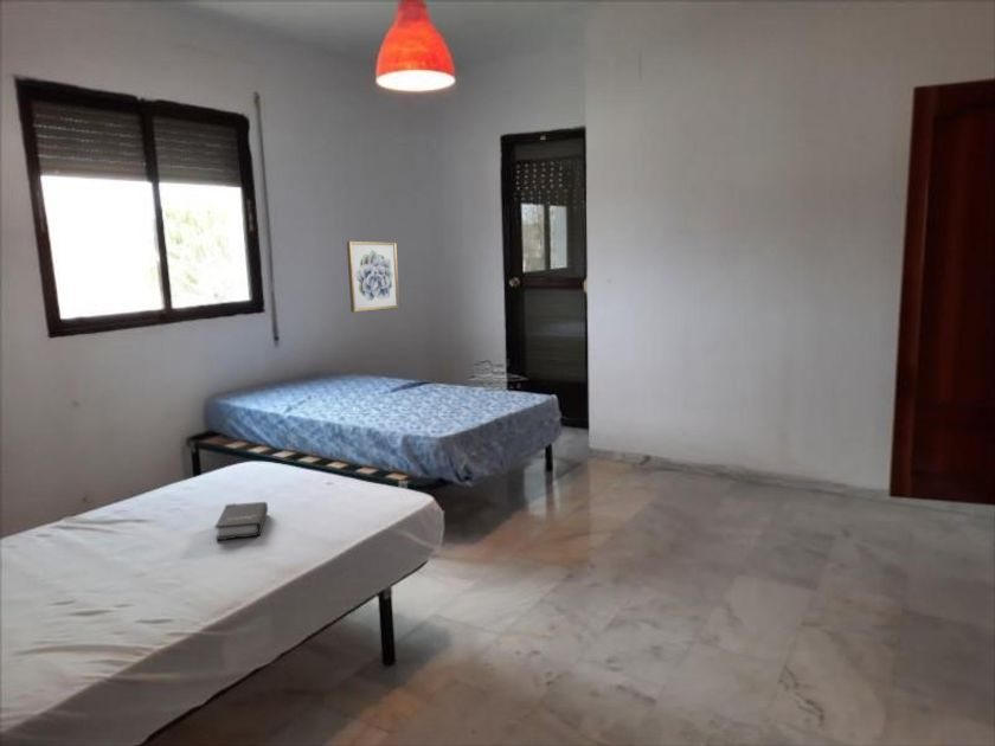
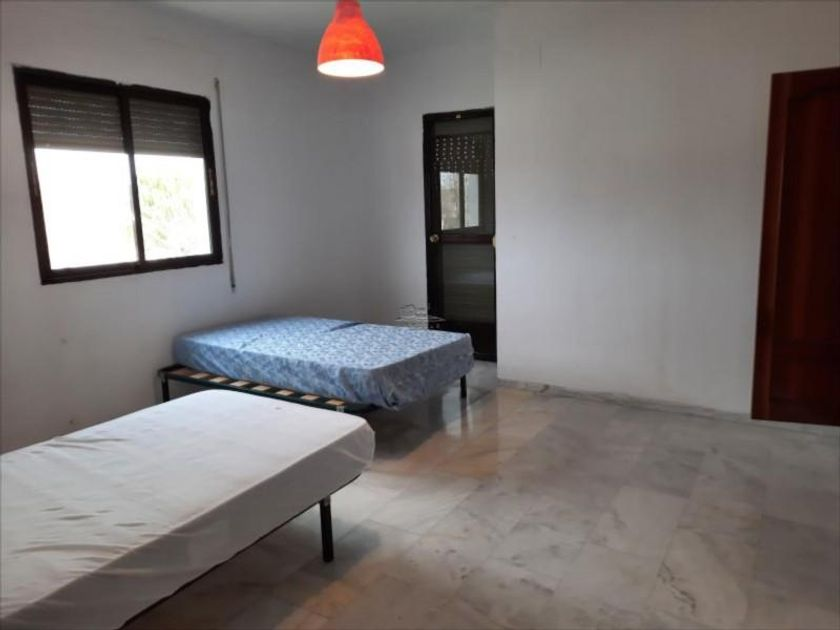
- hardback book (243, 519)
- wall art (374, 276)
